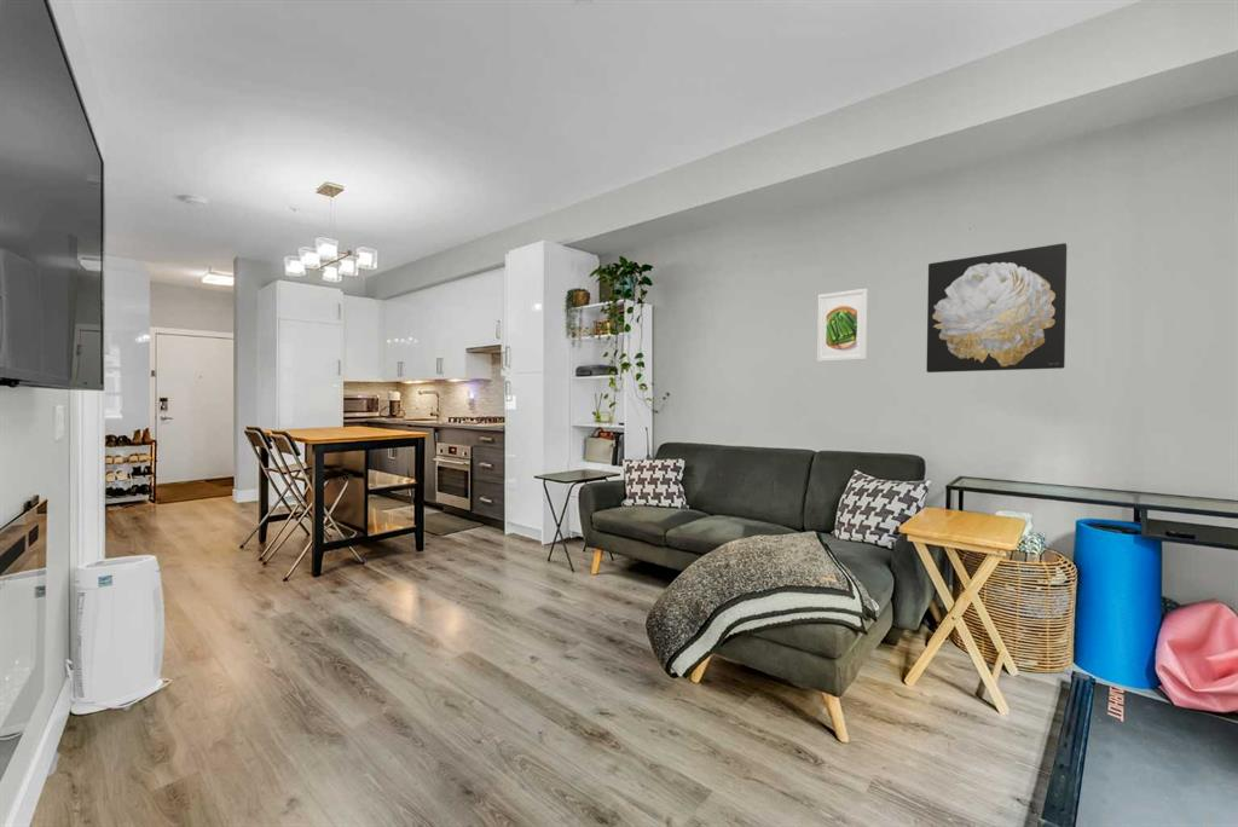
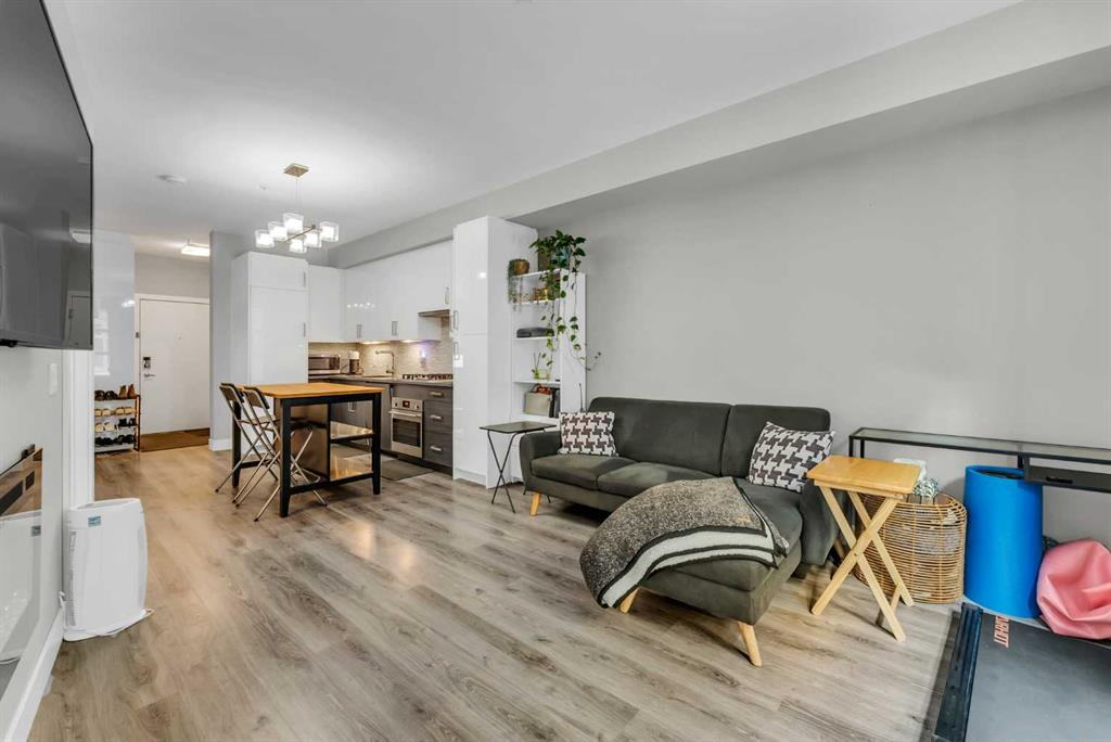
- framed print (841, 325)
- wall art (991, 312)
